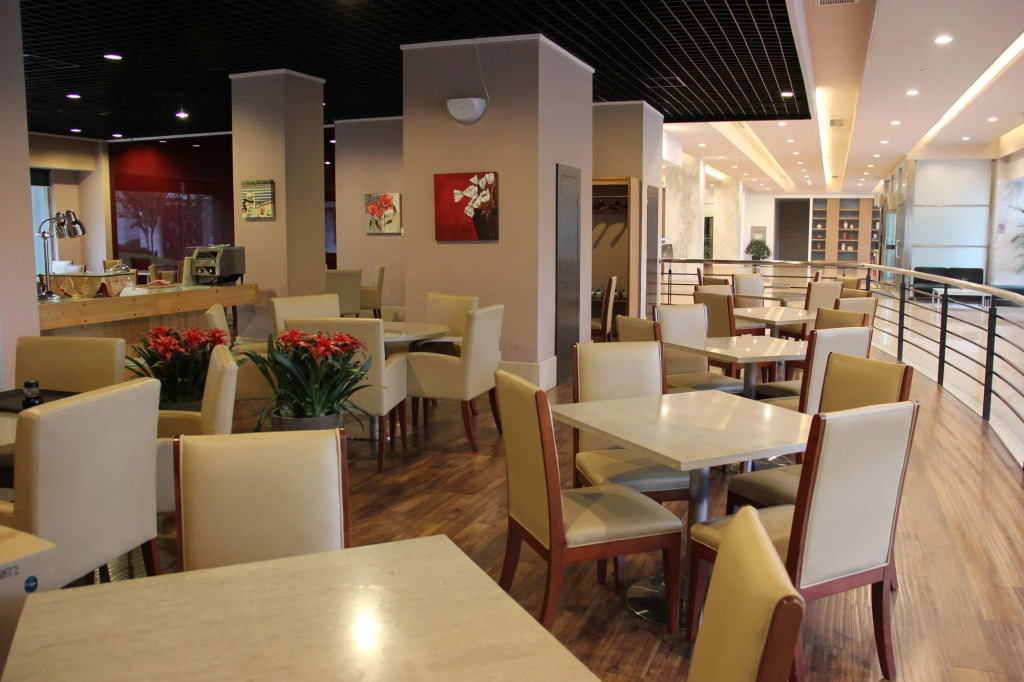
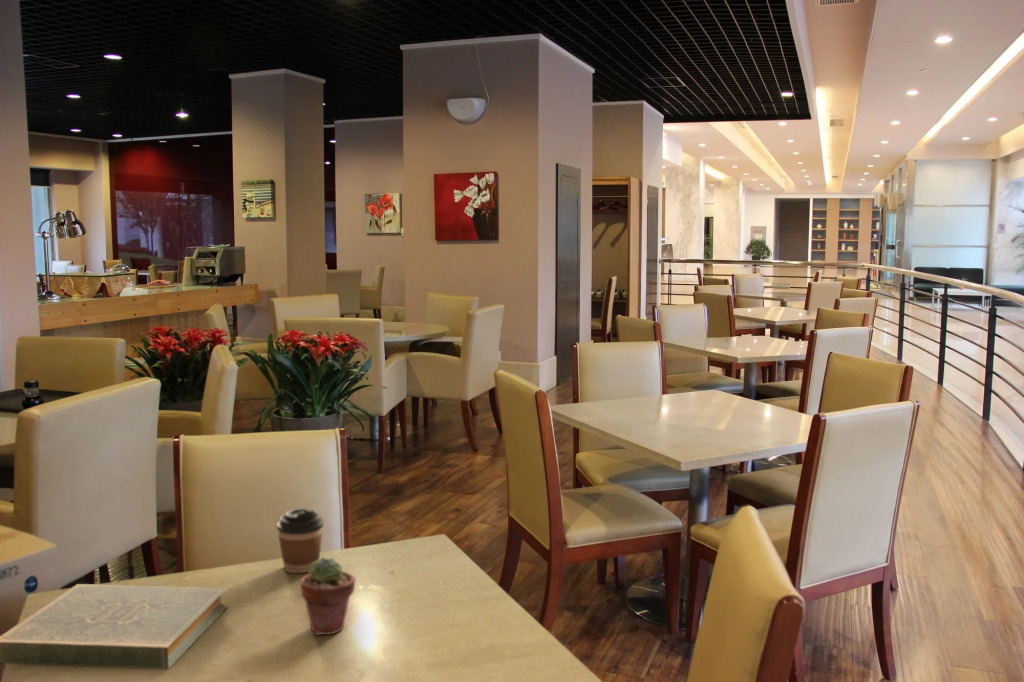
+ potted succulent (327, 592)
+ coffee cup (300, 537)
+ book (119, 622)
